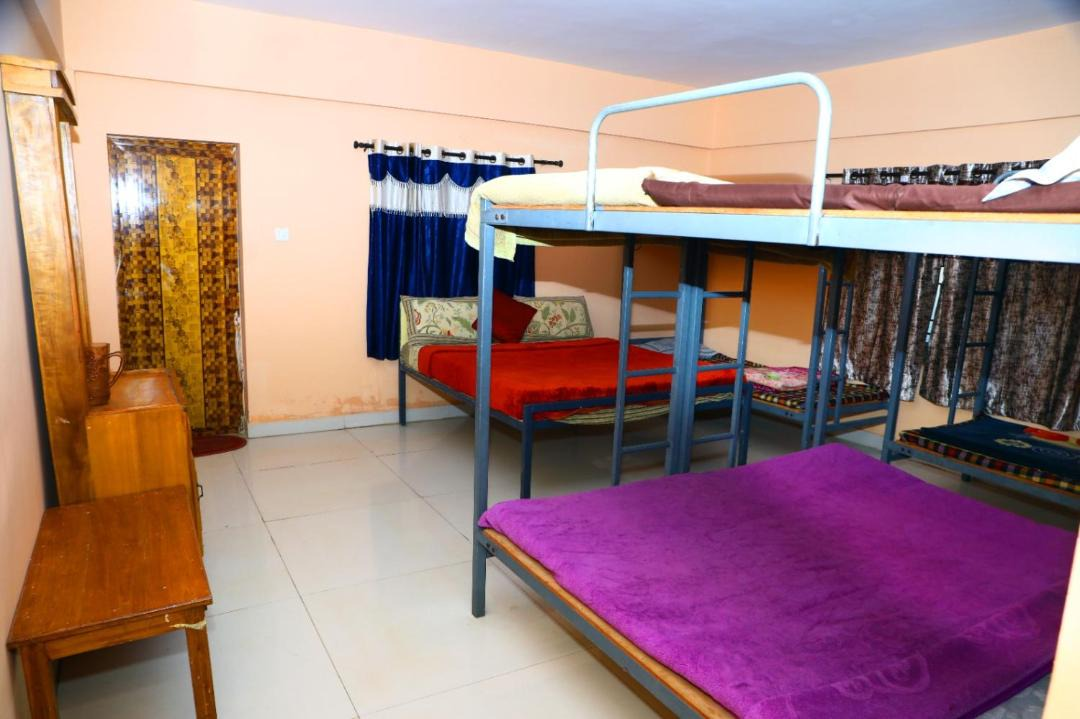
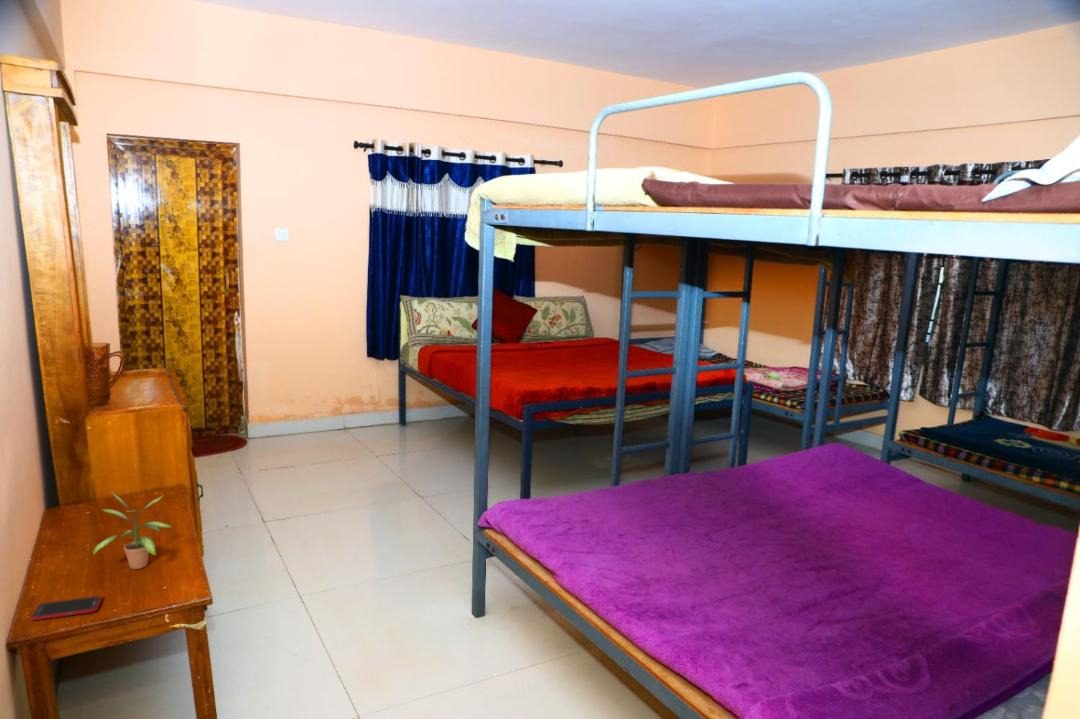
+ potted plant (132, 523)
+ cell phone (67, 607)
